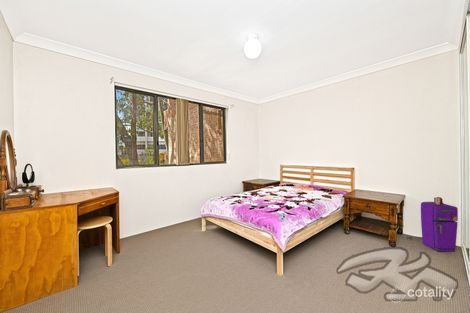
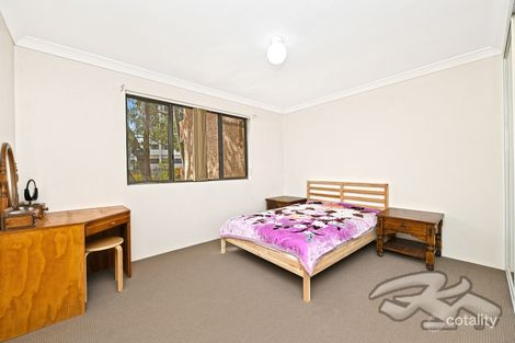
- air purifier (428, 220)
